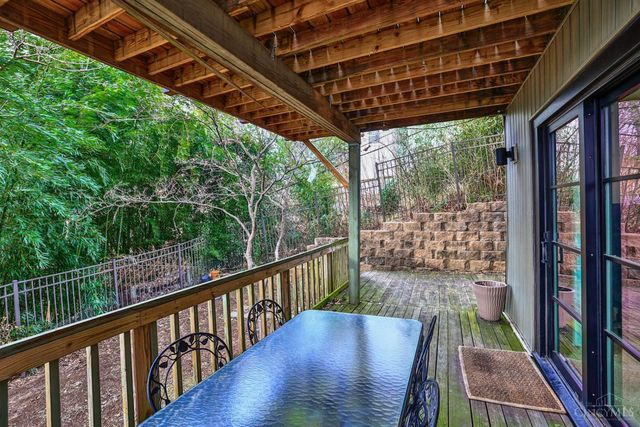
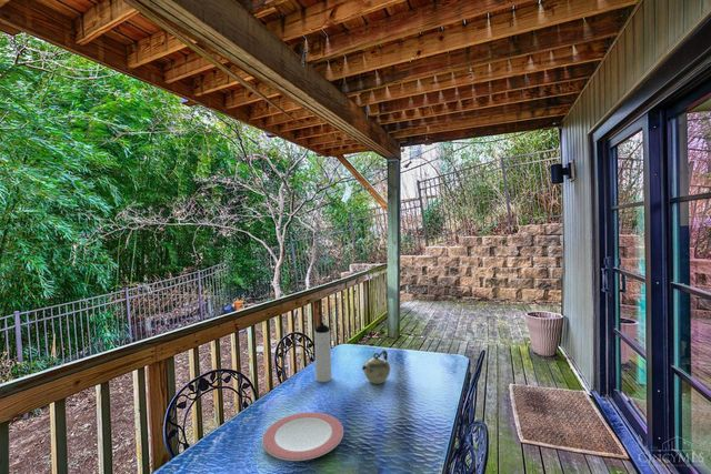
+ teapot (375, 367)
+ water bottle (322, 351)
+ plate (303, 435)
